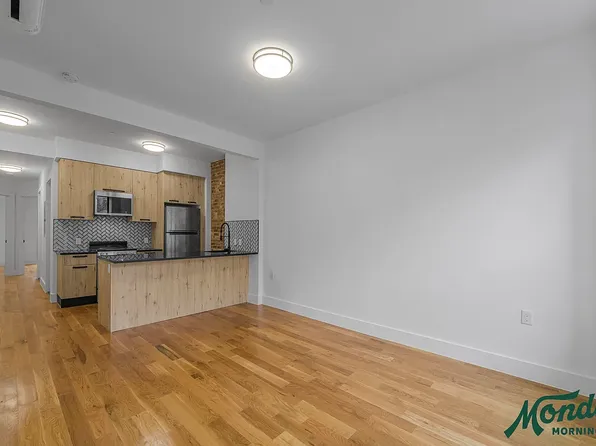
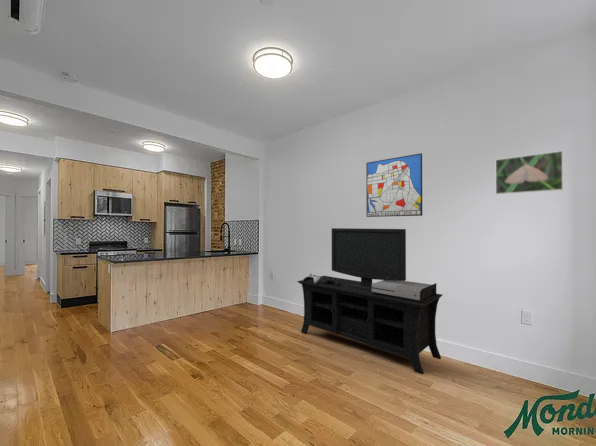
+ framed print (527, 173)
+ wall art (392, 187)
+ media console (362, 286)
